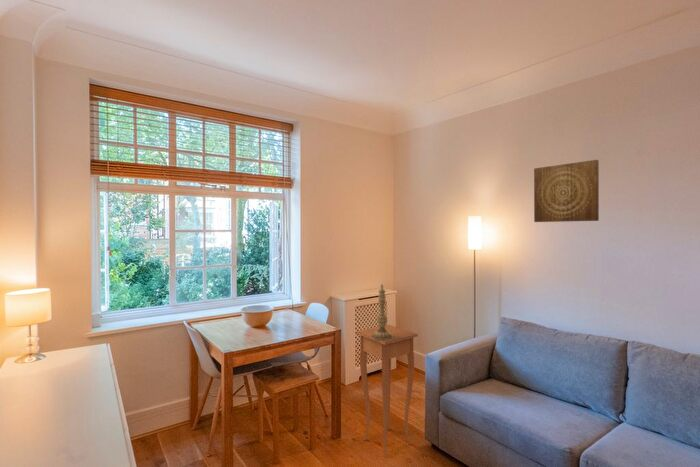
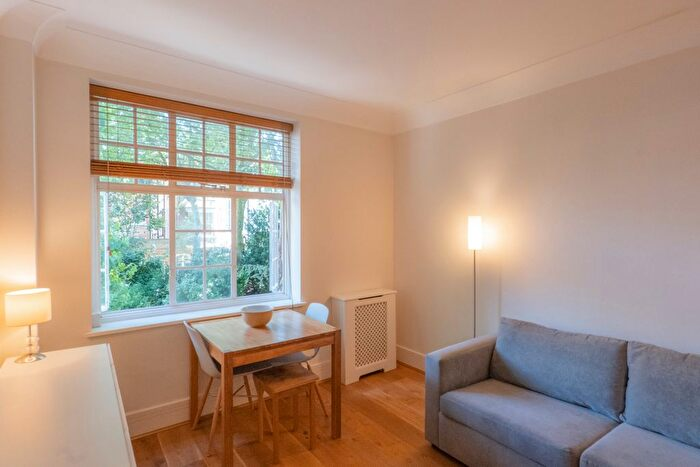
- side table (387, 387)
- candlestick (382, 310)
- wall art (564, 193)
